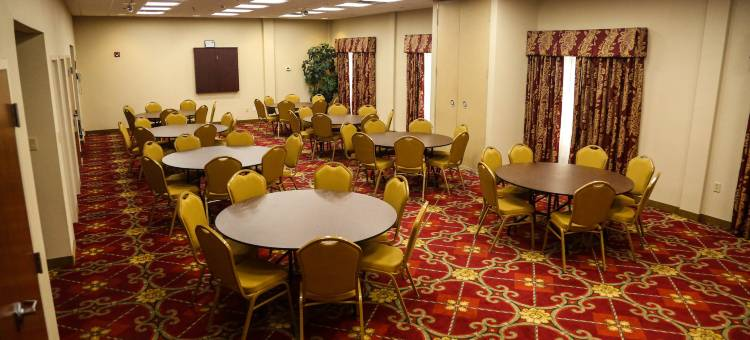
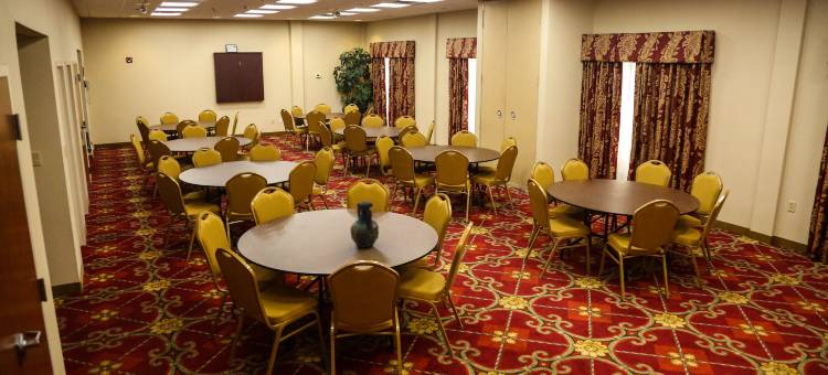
+ vase (364, 224)
